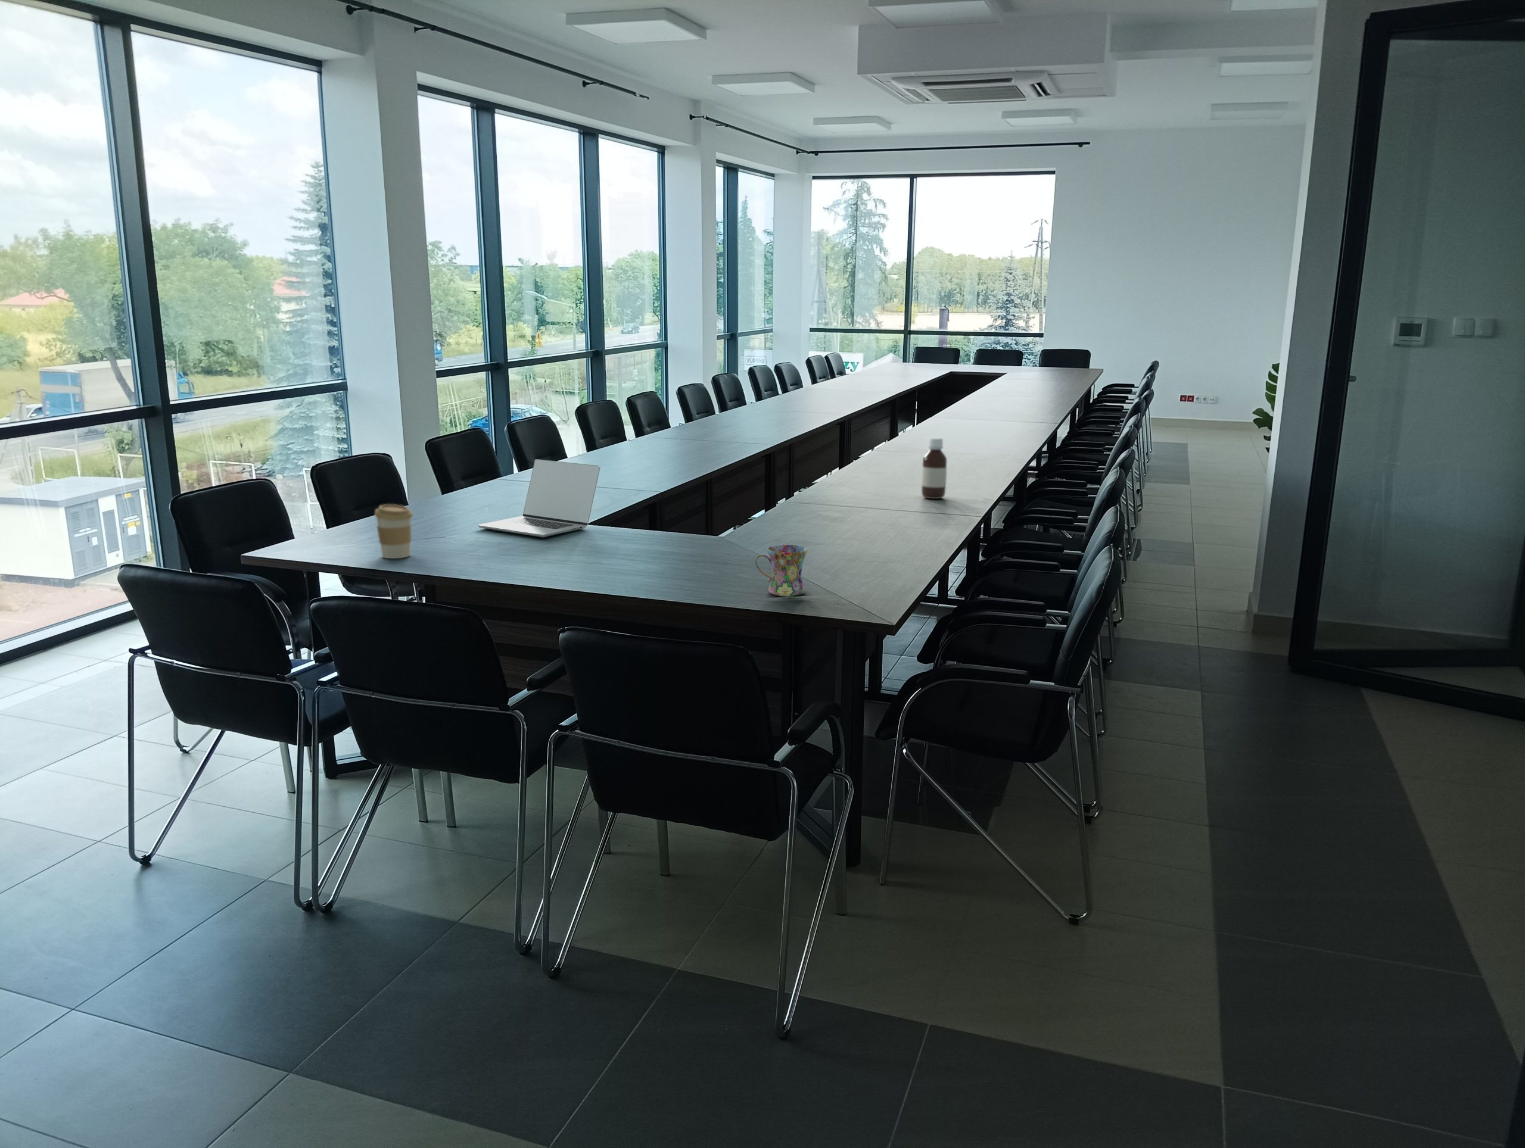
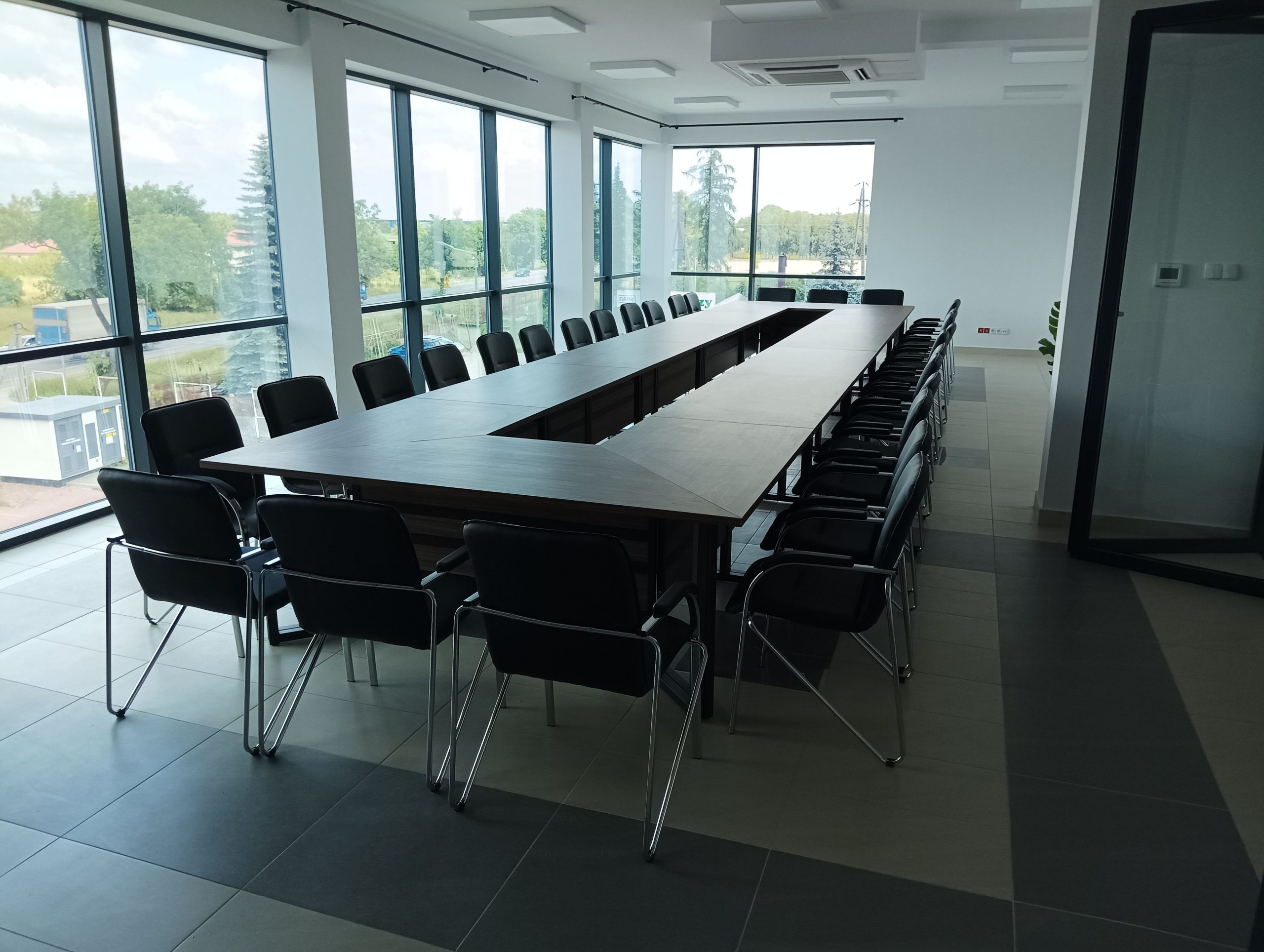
- laptop (539, 497)
- mug (781, 572)
- coffee cup (395, 531)
- bottle (934, 468)
